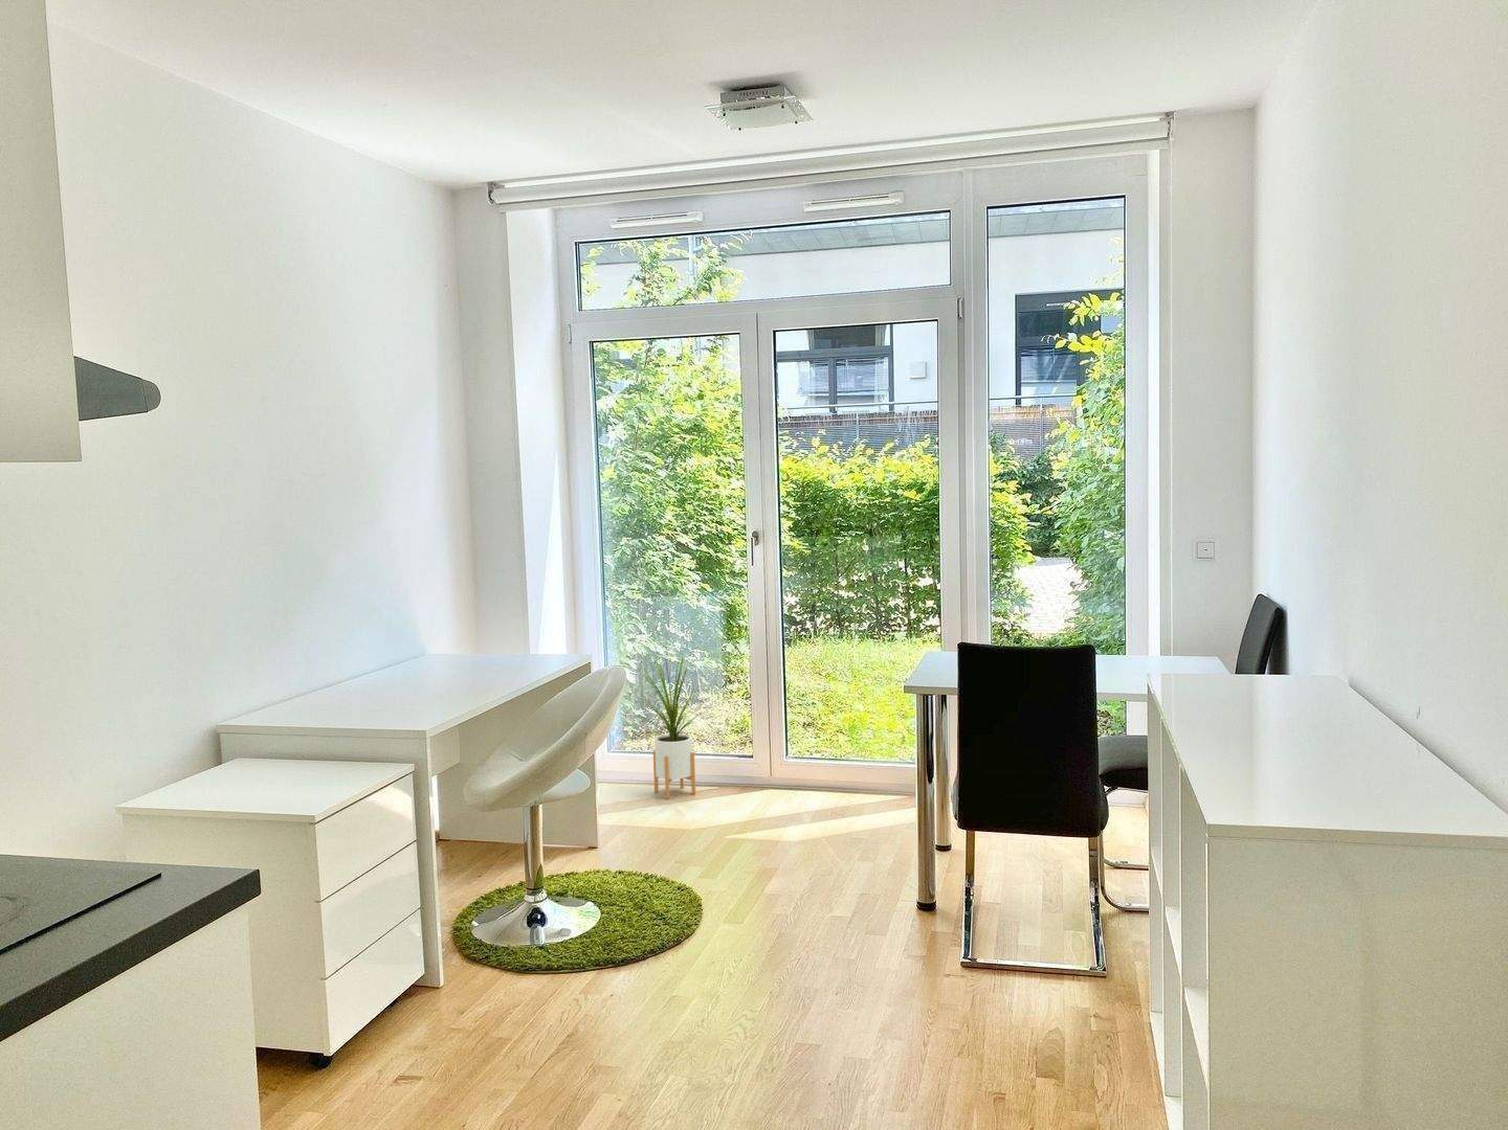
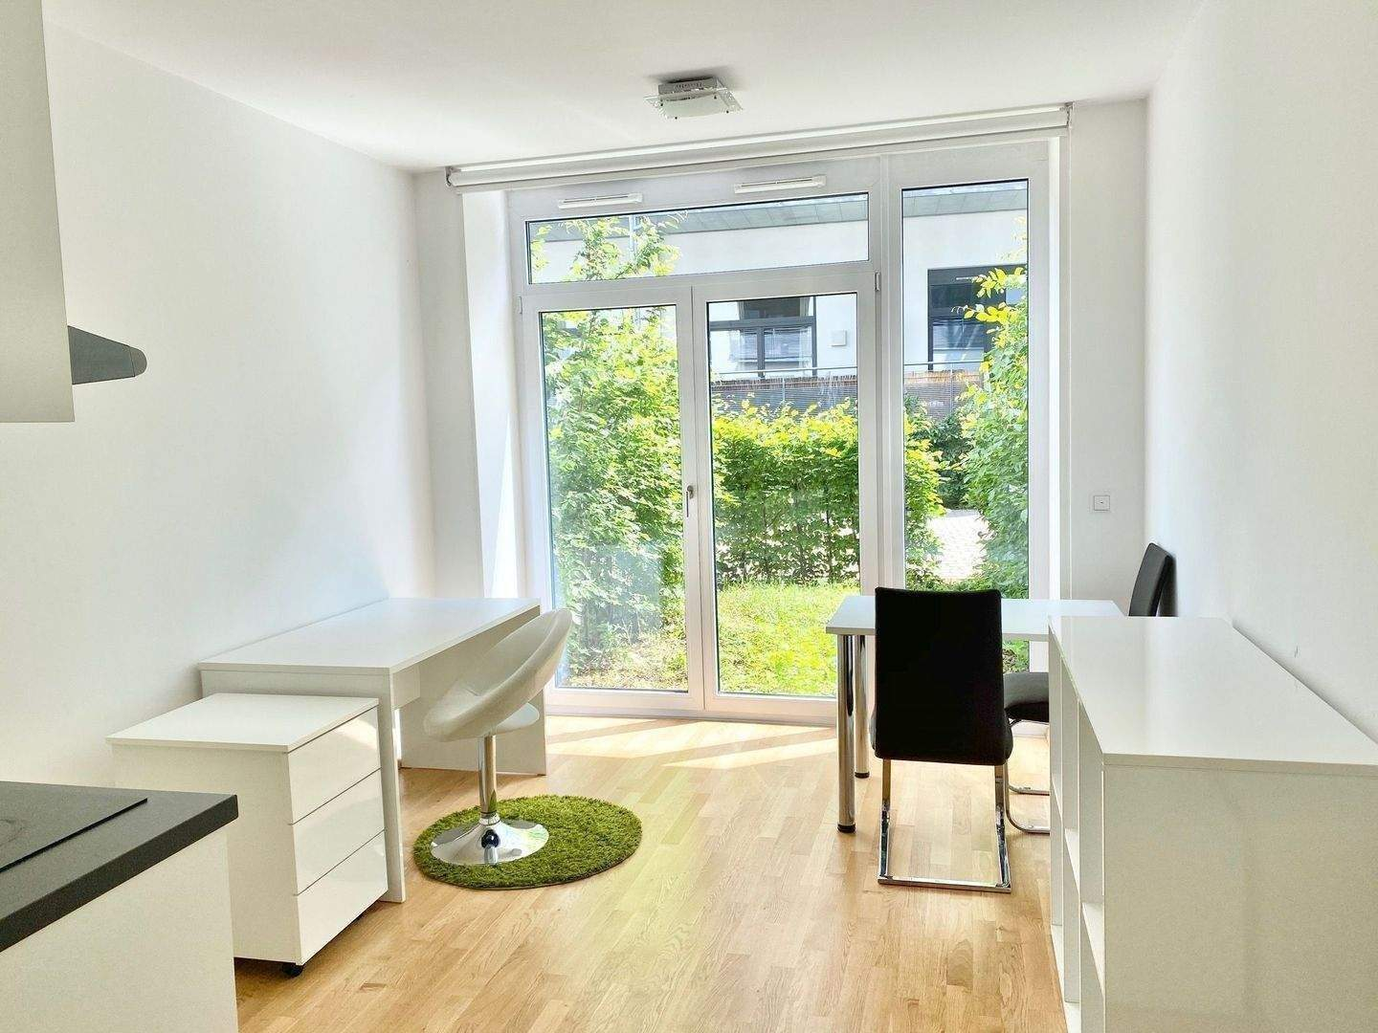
- house plant (674, 719)
